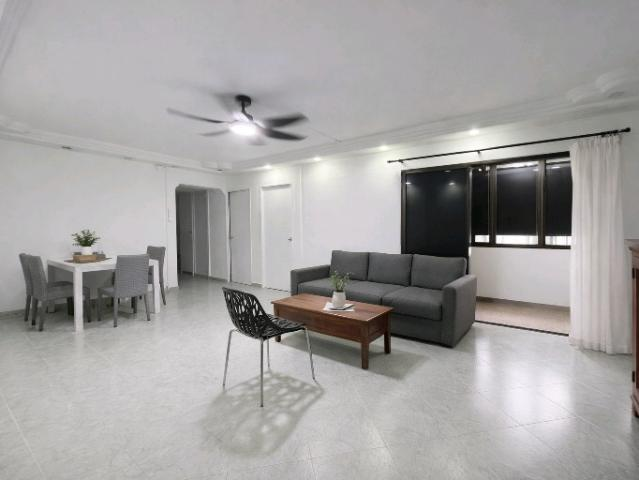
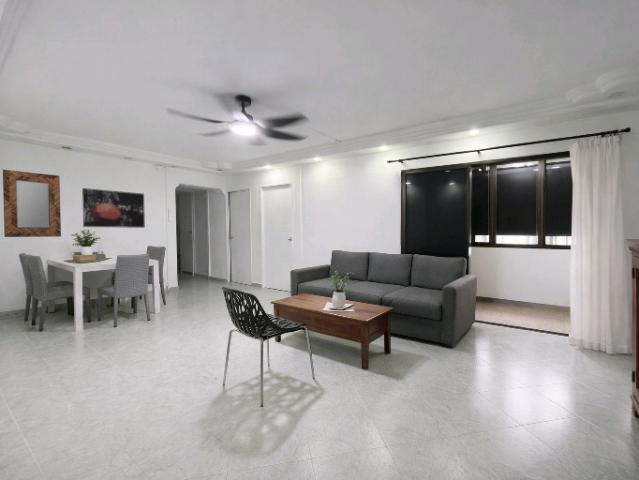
+ wall art (115, 209)
+ home mirror (33, 204)
